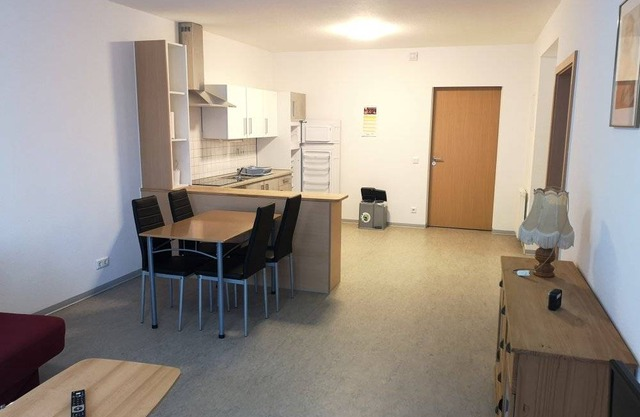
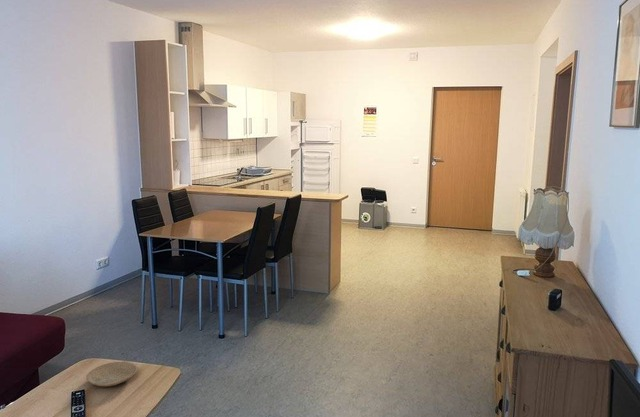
+ plate (112, 375)
